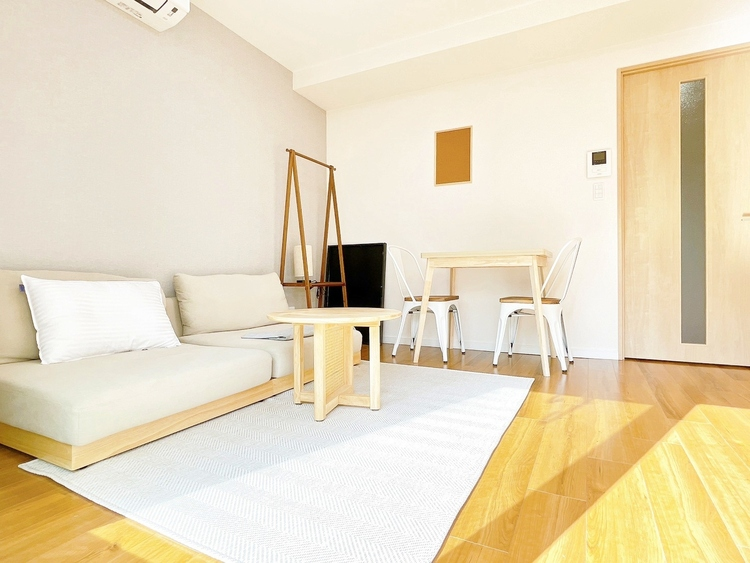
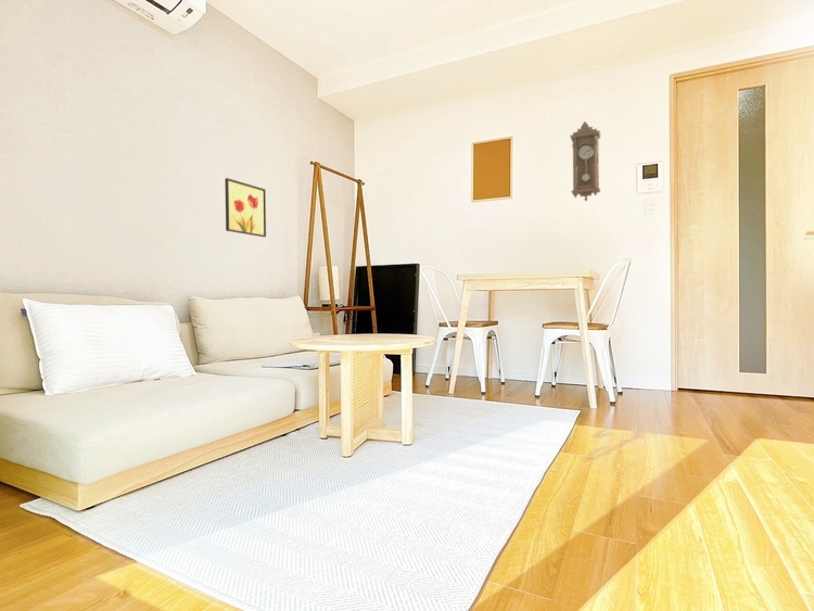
+ wall art (245, 208)
+ pendulum clock (585, 162)
